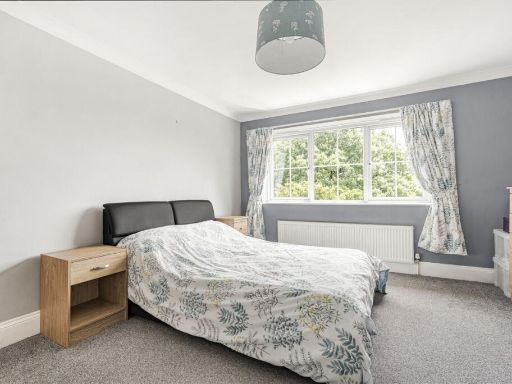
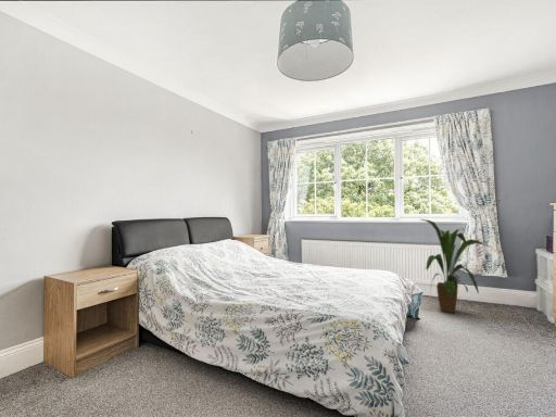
+ house plant (456, 265)
